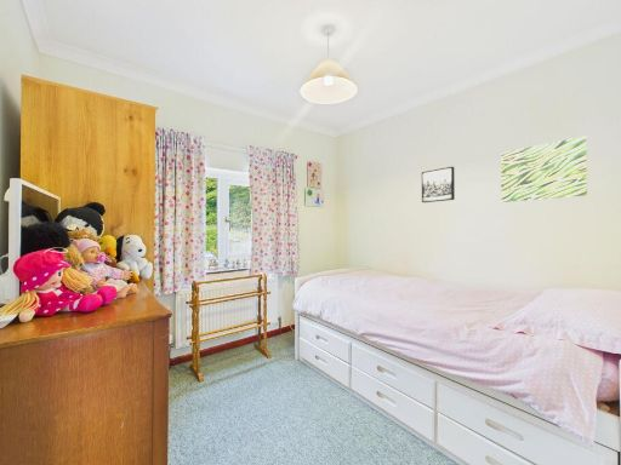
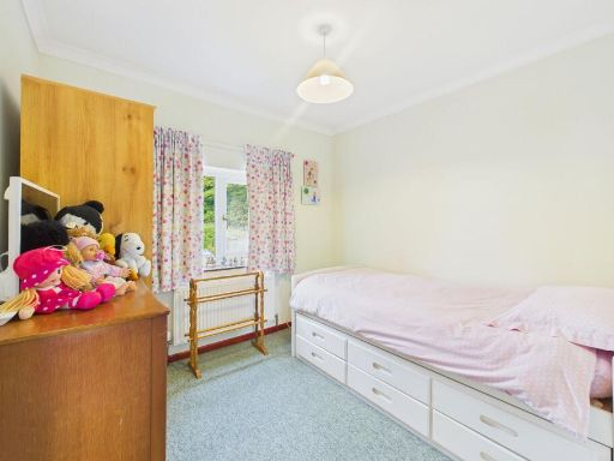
- wall art (437, 185)
- wall art (540, 172)
